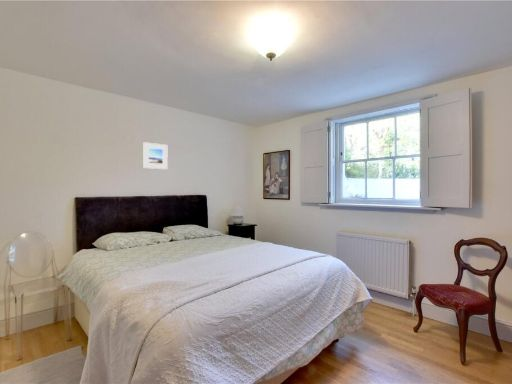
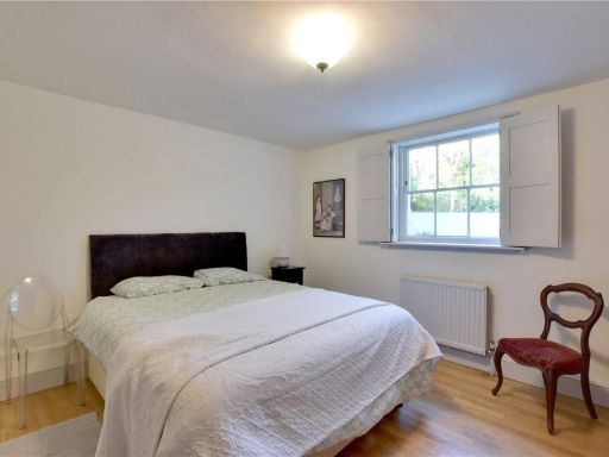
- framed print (155, 156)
